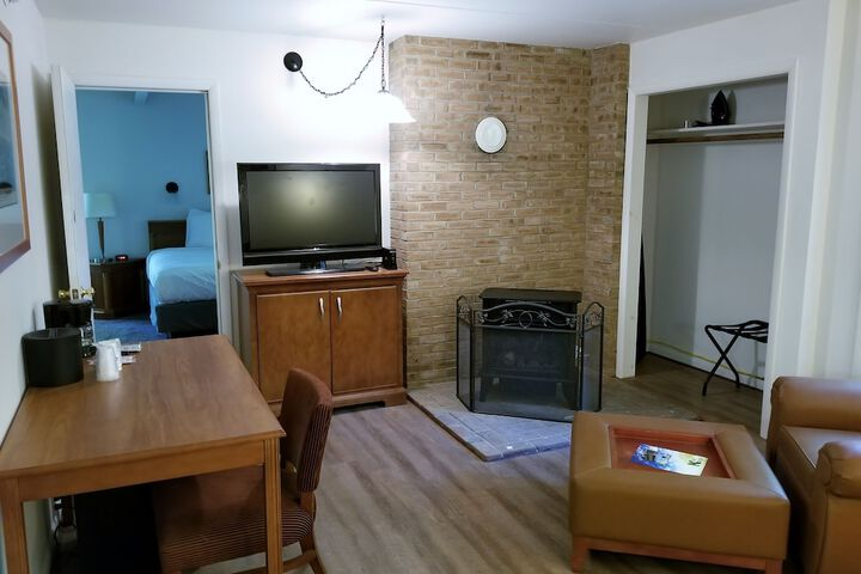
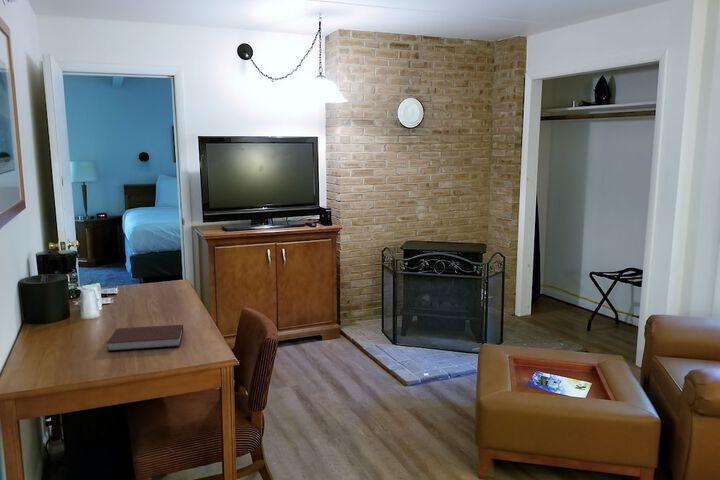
+ notebook (147, 337)
